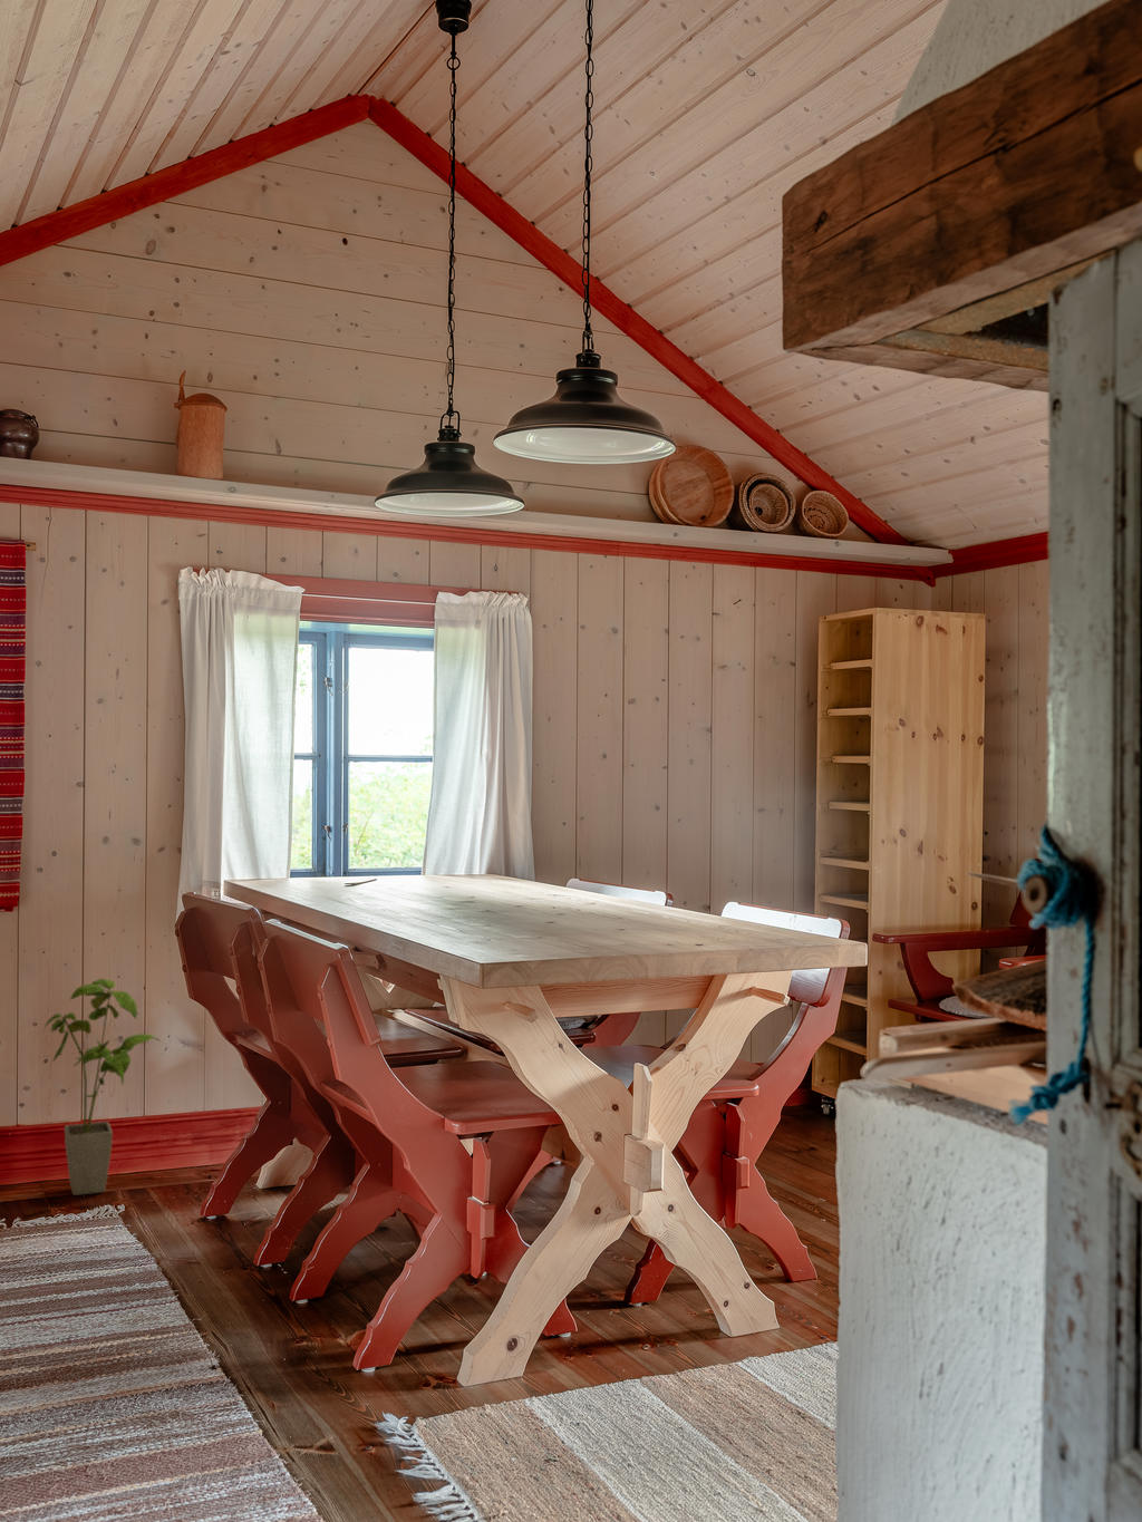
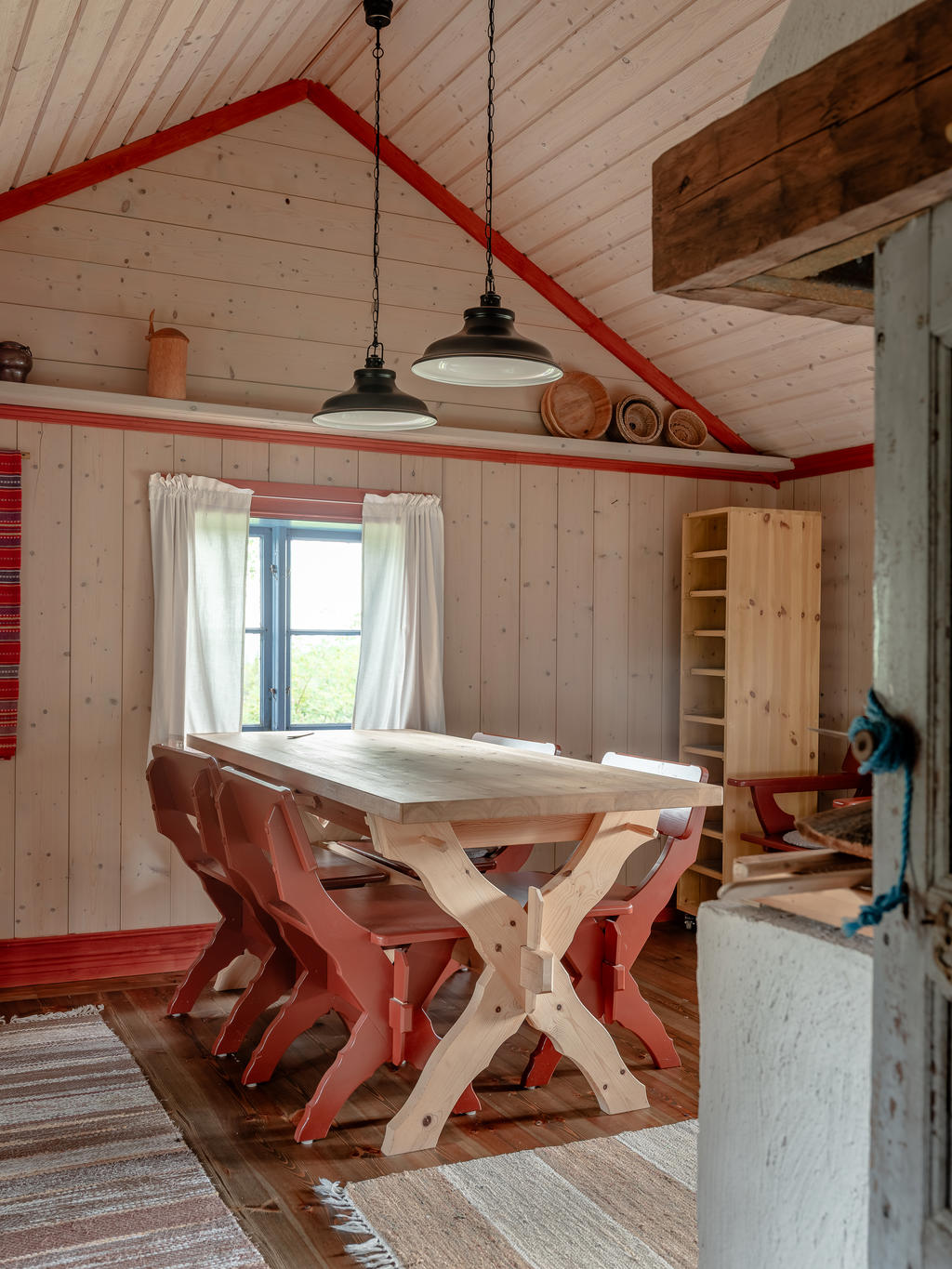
- house plant (103, 1084)
